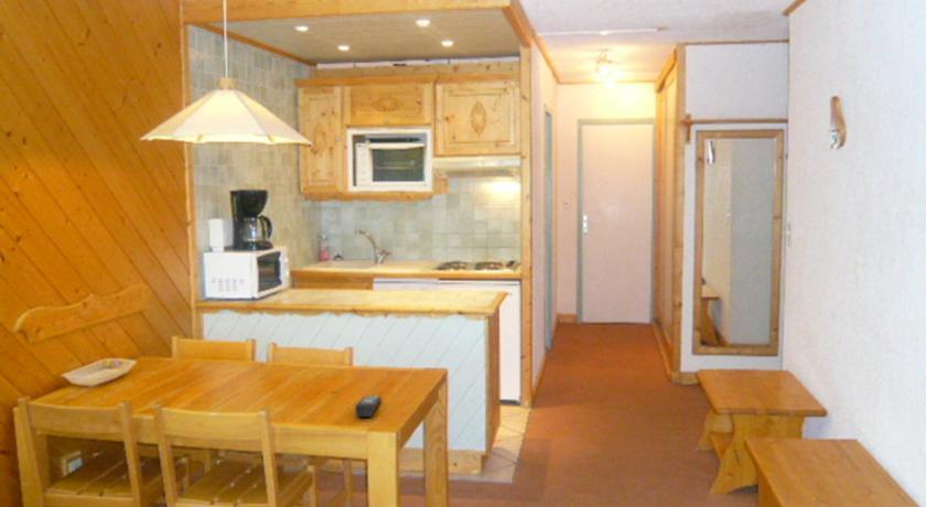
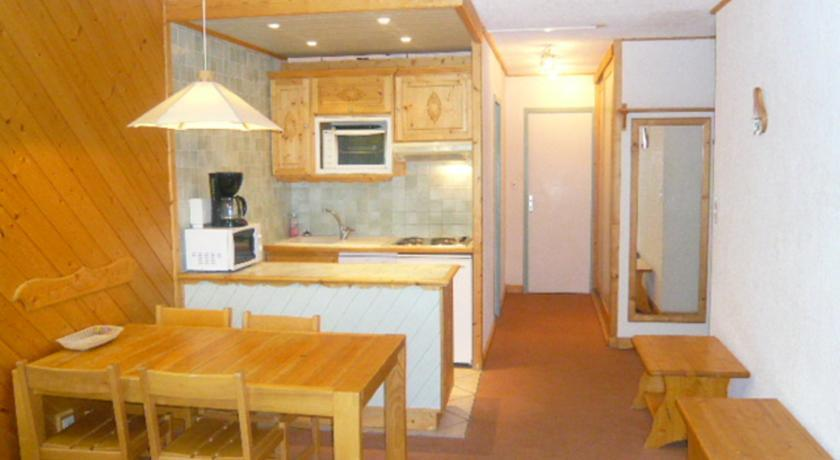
- remote control (368, 403)
